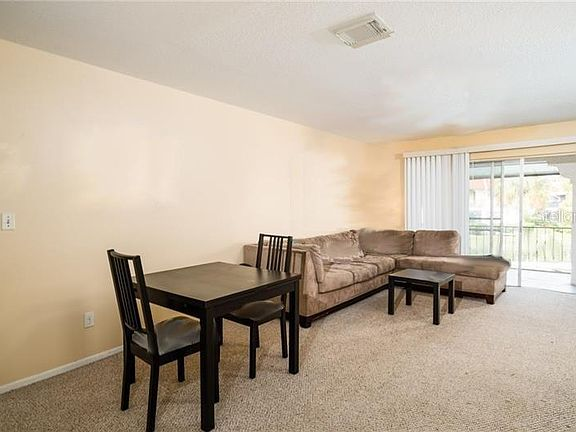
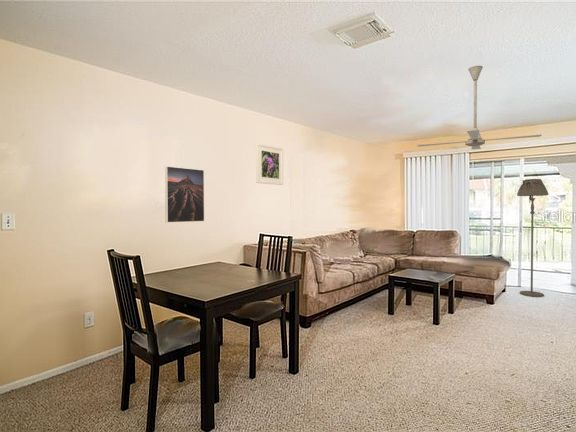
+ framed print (270, 165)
+ ceiling fan (475, 106)
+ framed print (185, 195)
+ floor lamp (532, 236)
